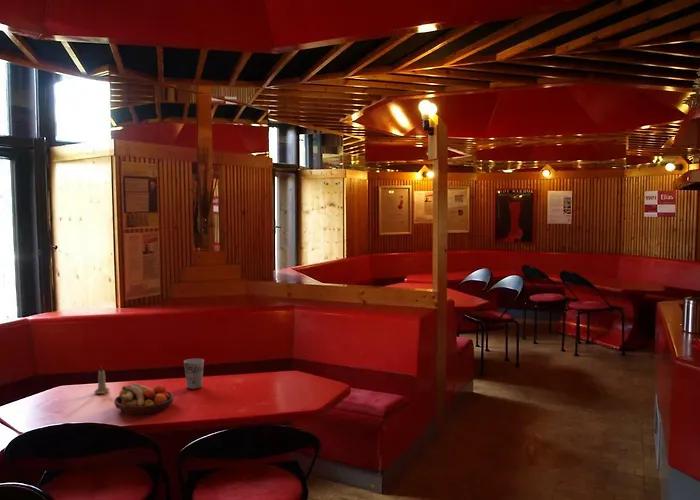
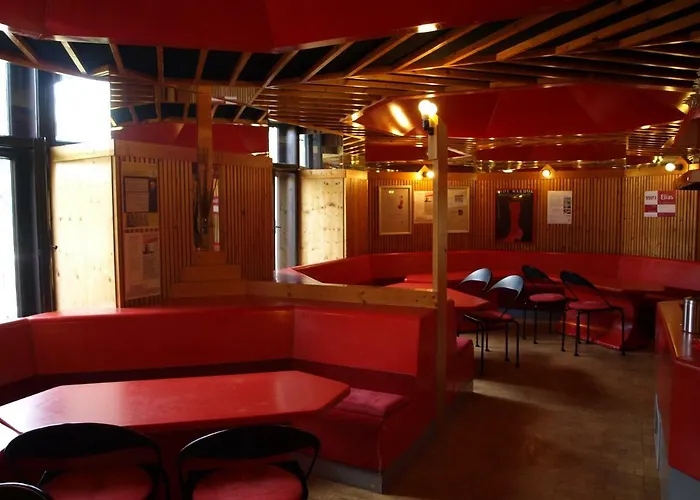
- fruit bowl (144, 395)
- candle (102, 378)
- cup (194, 374)
